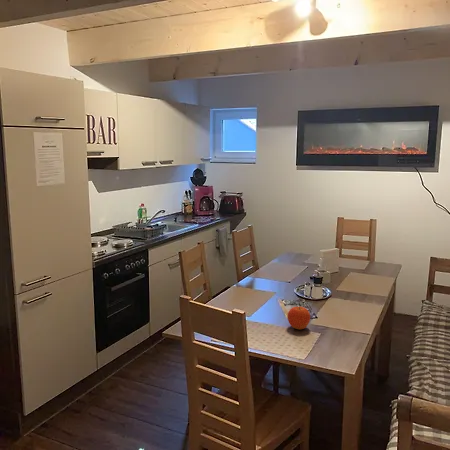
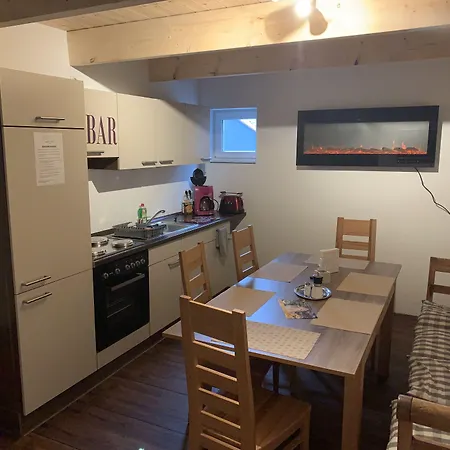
- fruit (298, 317)
